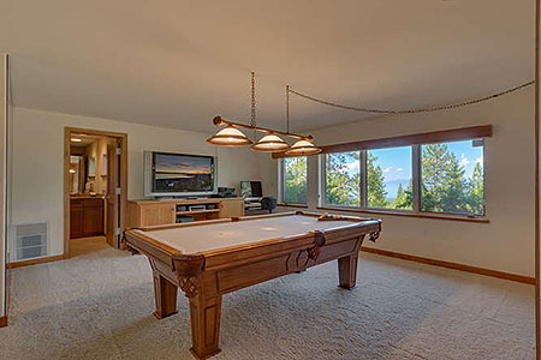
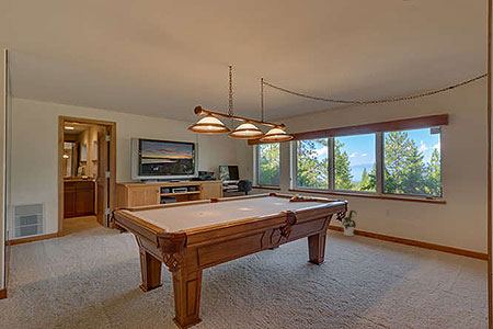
+ house plant (347, 220)
